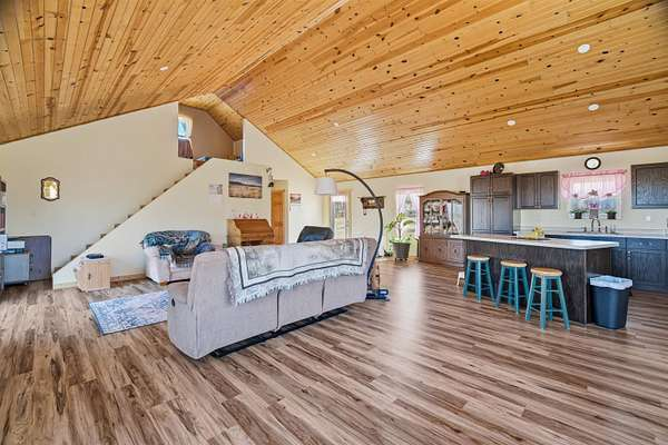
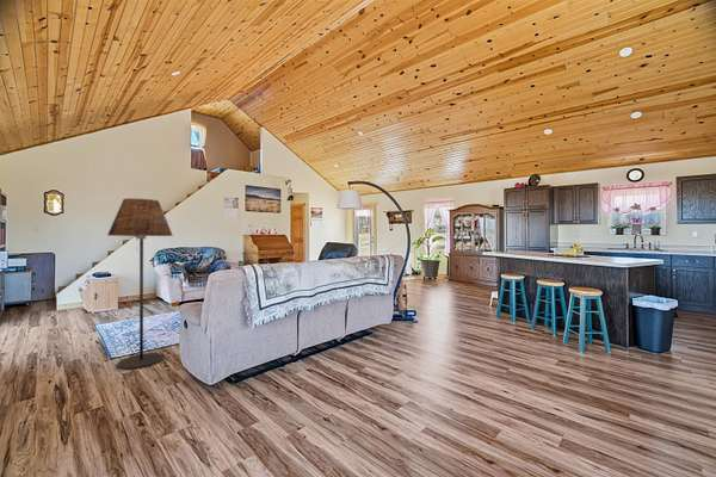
+ floor lamp (141, 280)
